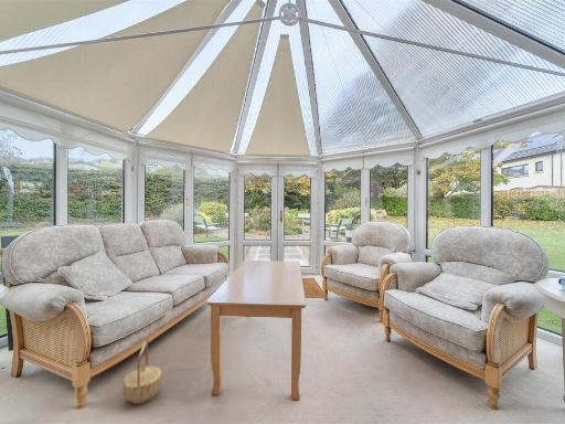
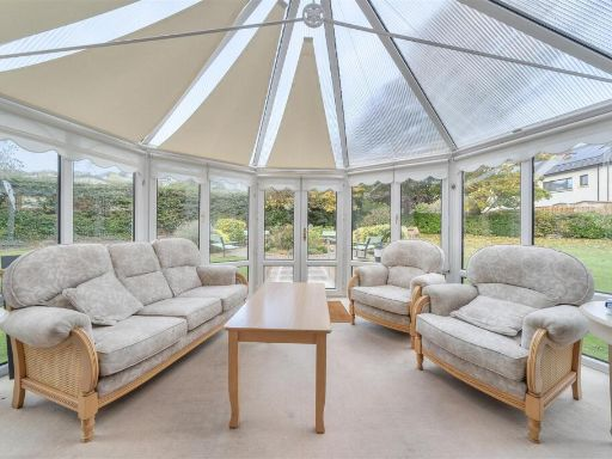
- basket (142, 371)
